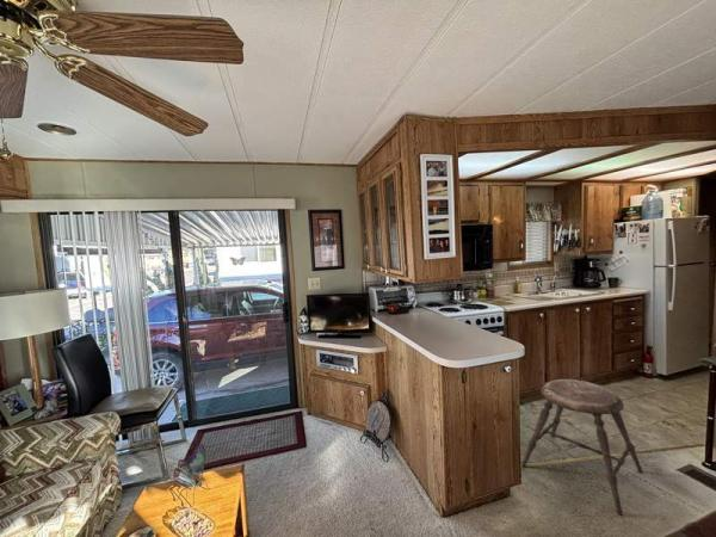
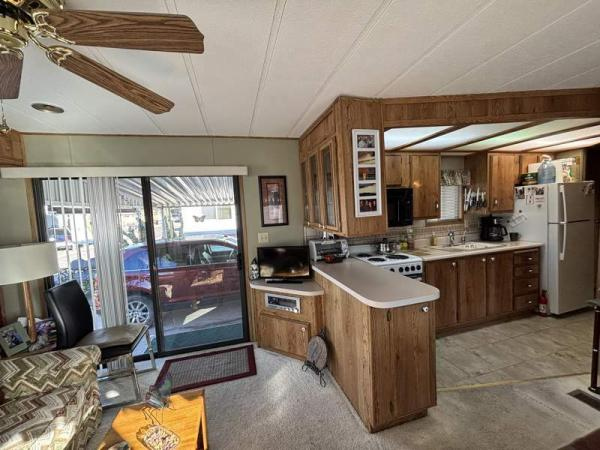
- stool (578, 442)
